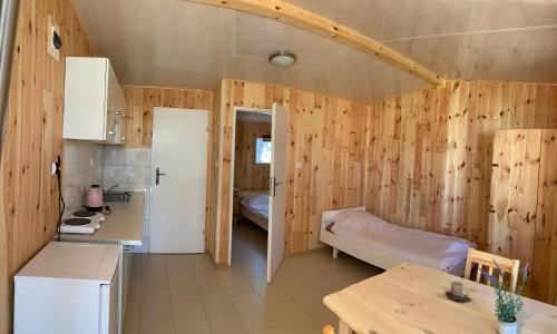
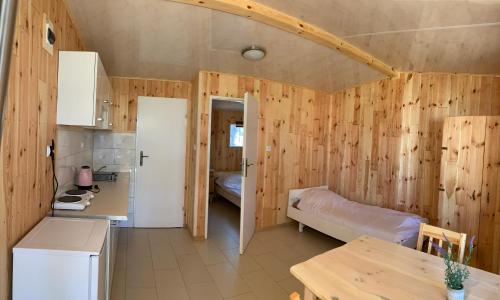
- mug (458, 289)
